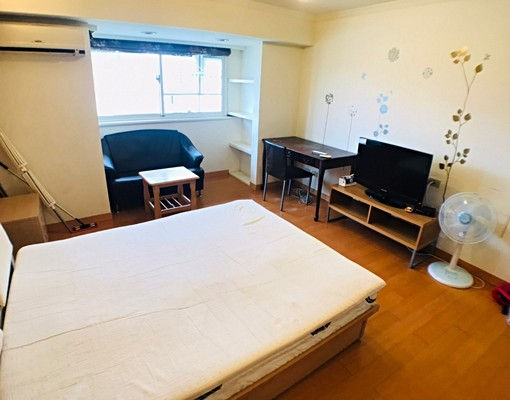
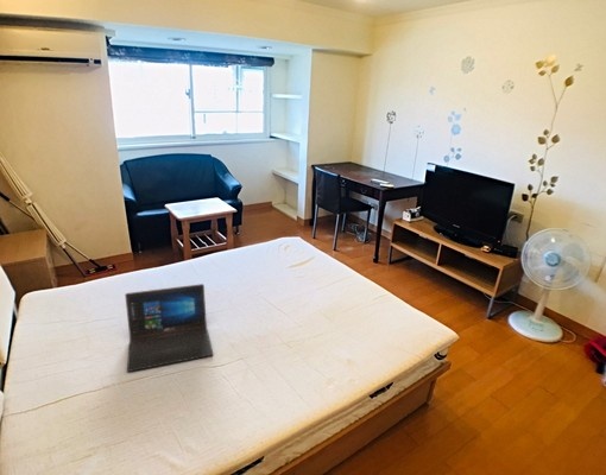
+ laptop (169, 324)
